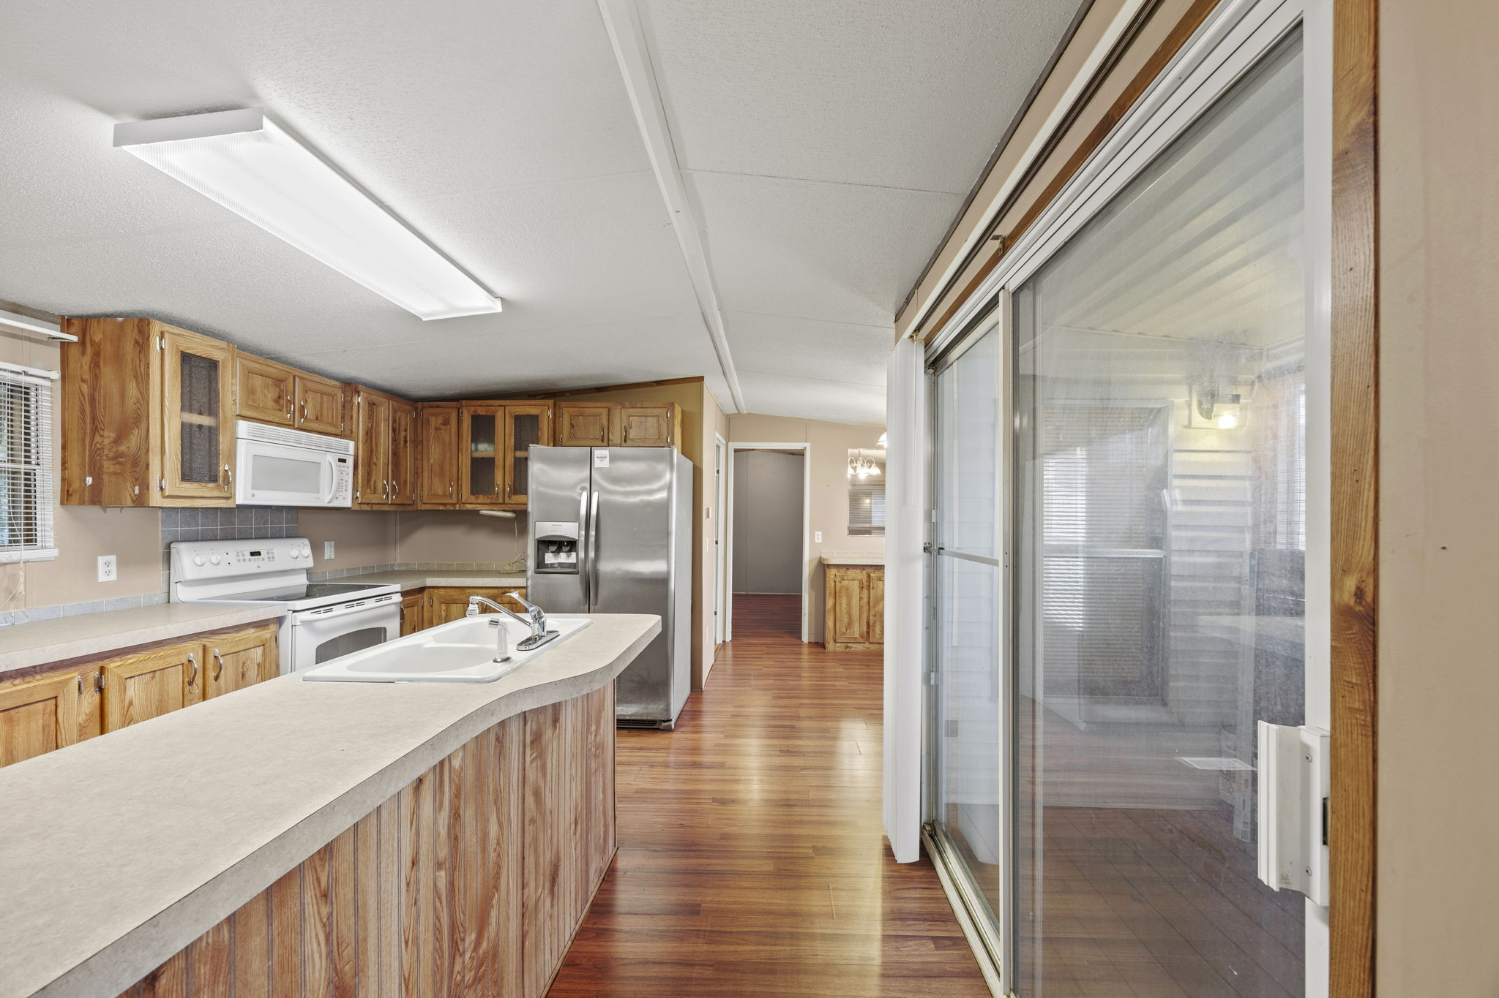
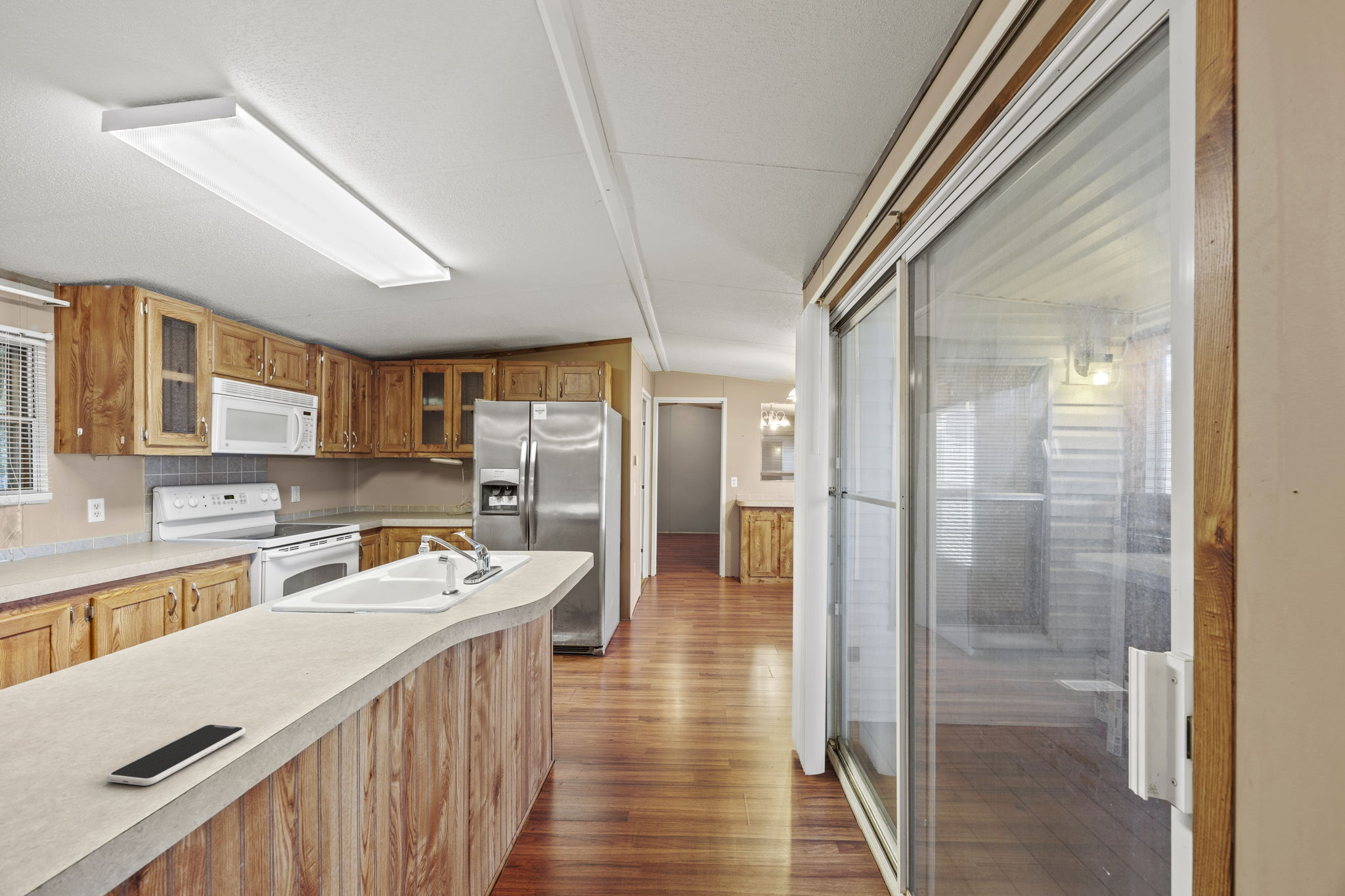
+ smartphone (181, 752)
